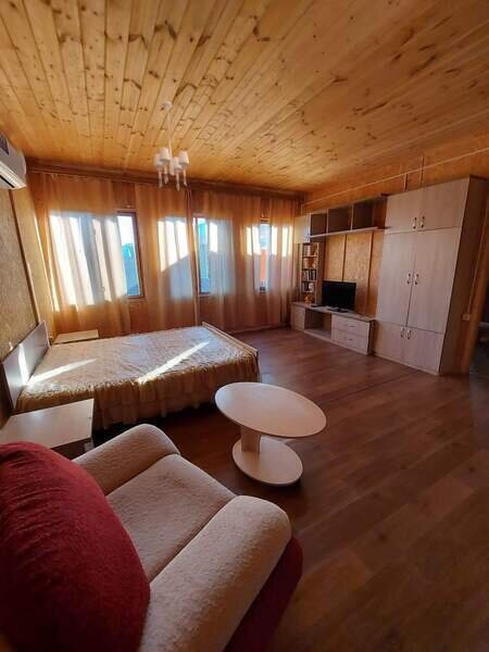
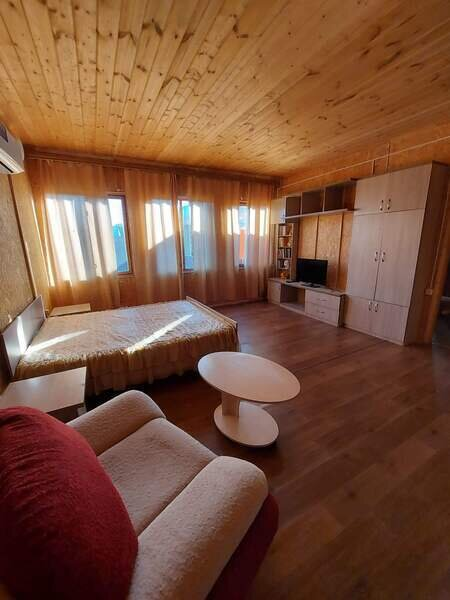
- chandelier (170, 147)
